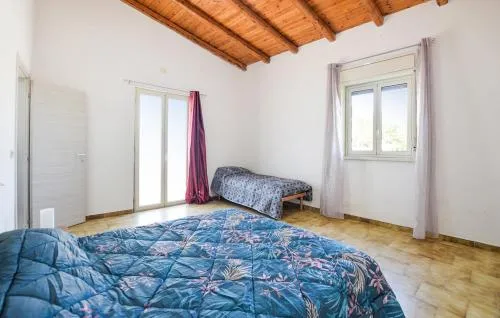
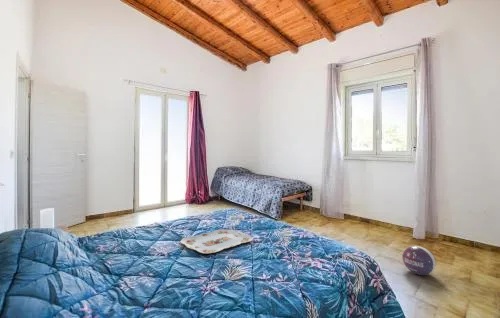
+ ball (418, 260)
+ serving tray (217, 240)
